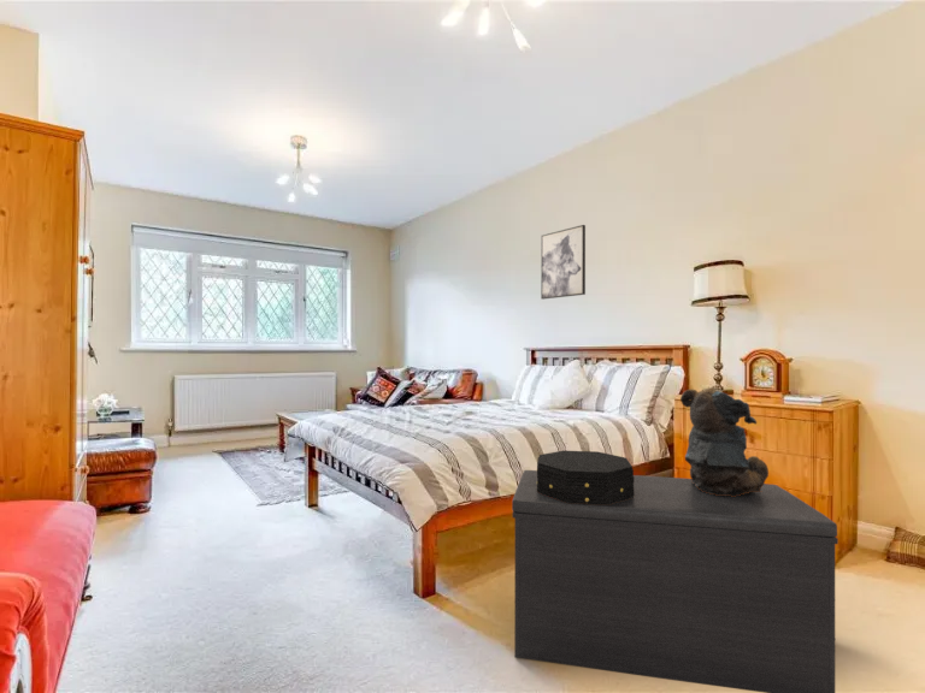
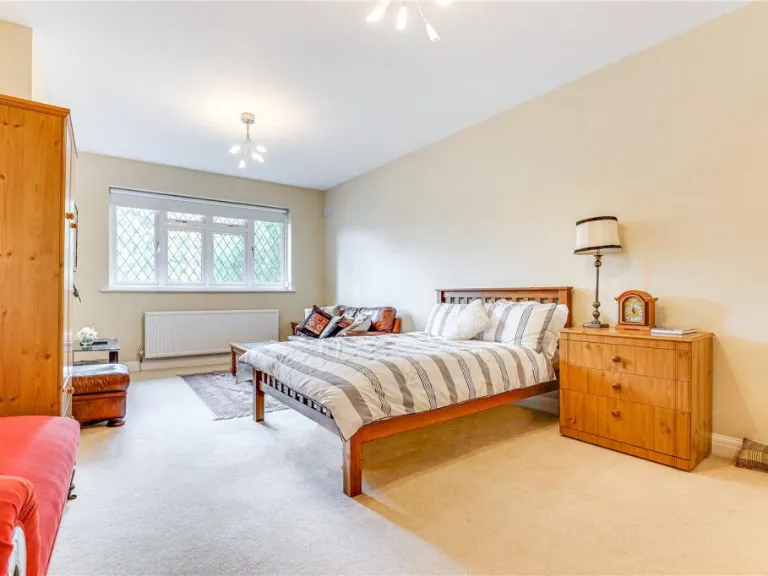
- wall art (561, 263)
- decorative box (583, 474)
- teddy bear (715, 437)
- bench (652, 564)
